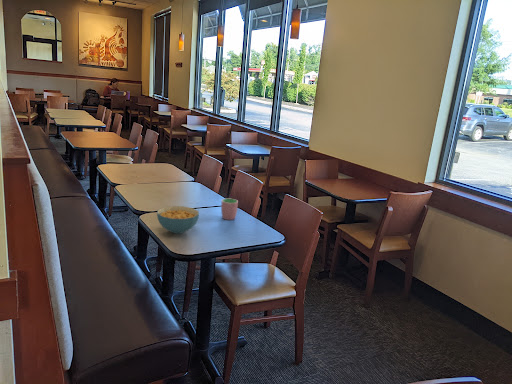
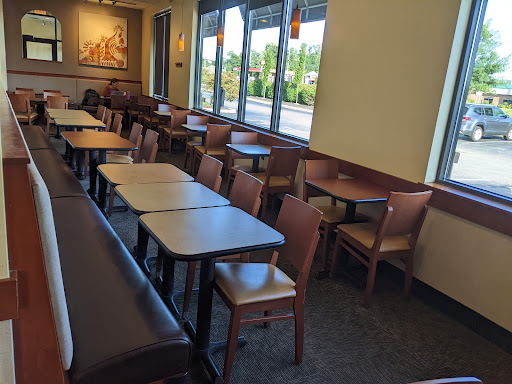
- cup (228, 208)
- cereal bowl (177, 221)
